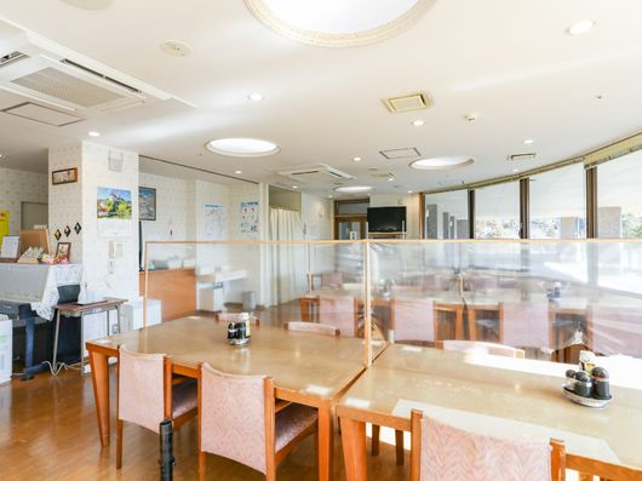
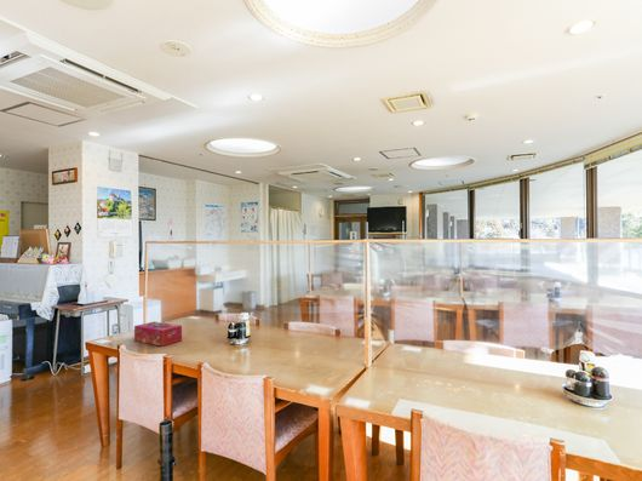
+ tissue box (157, 332)
